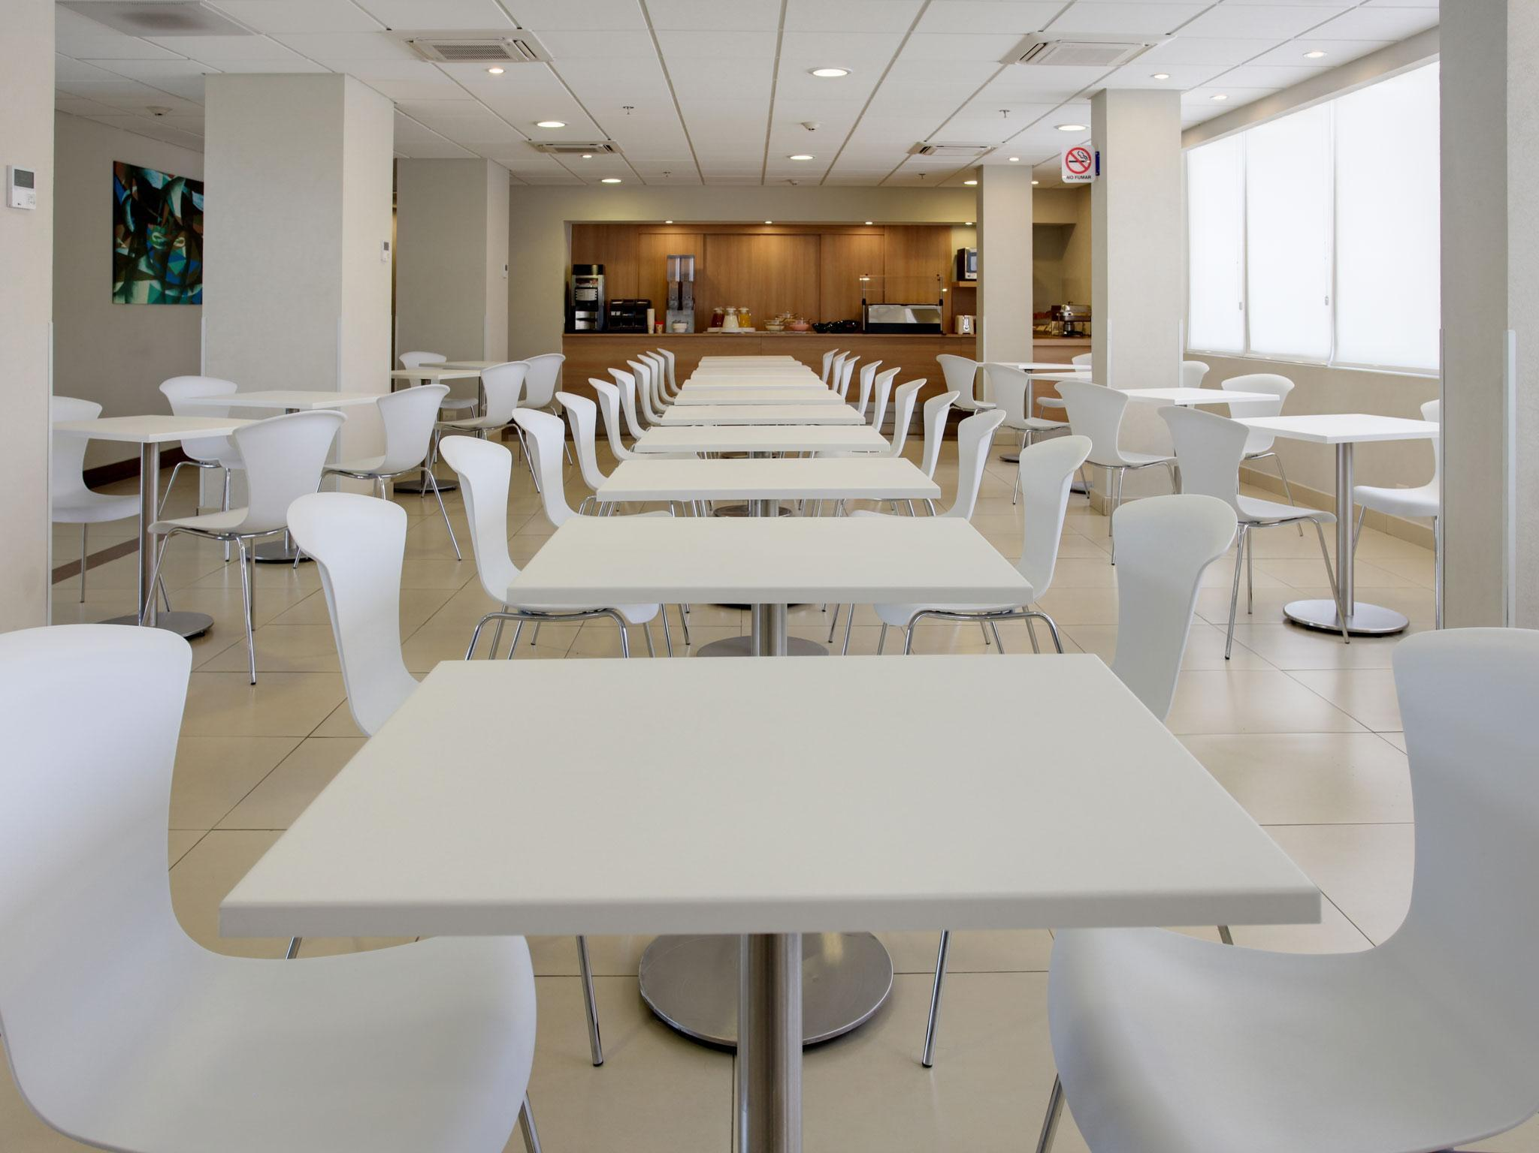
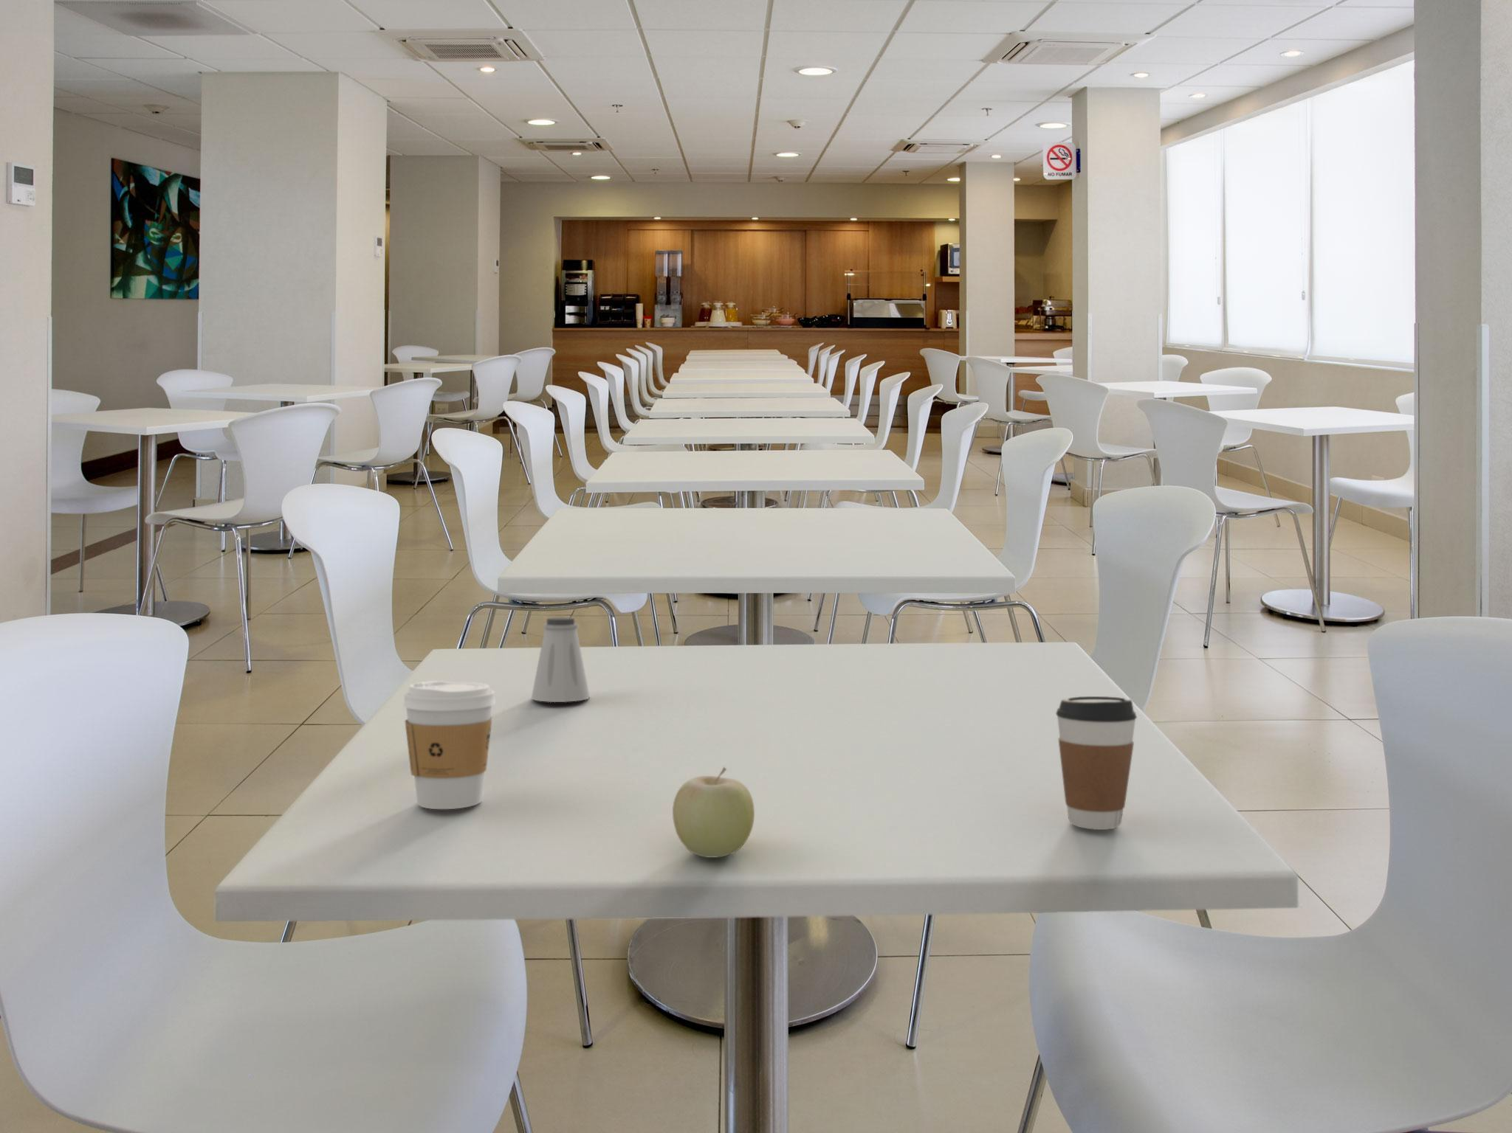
+ coffee cup (450, 743)
+ fruit (713, 808)
+ coffee cup (1095, 760)
+ saltshaker (561, 658)
